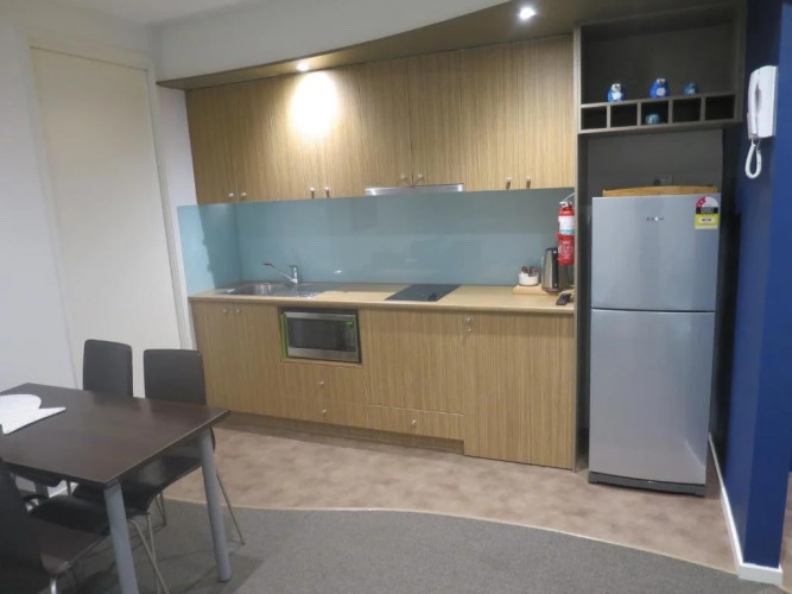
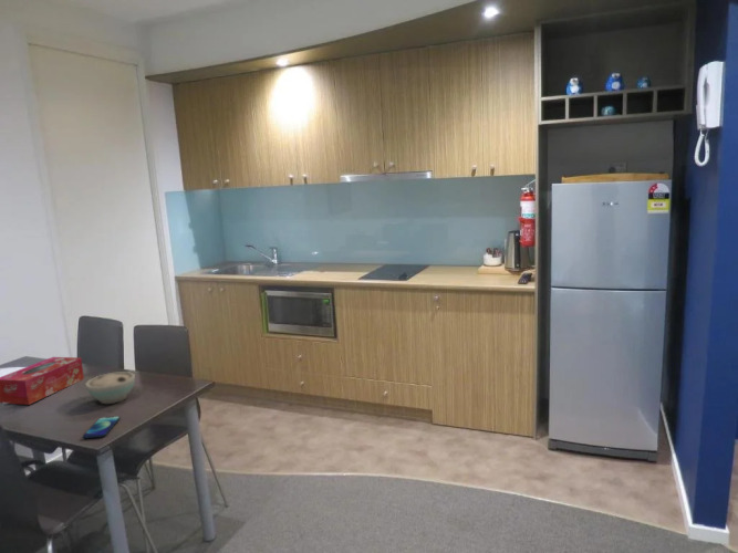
+ tissue box (41, 378)
+ bowl (112, 387)
+ smartphone (102, 426)
